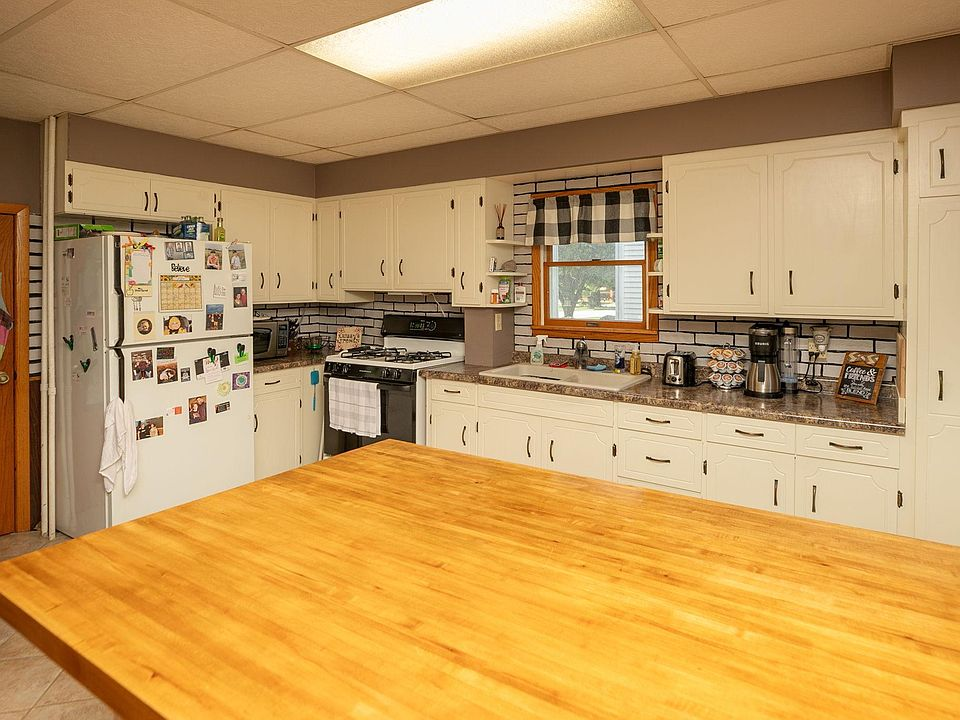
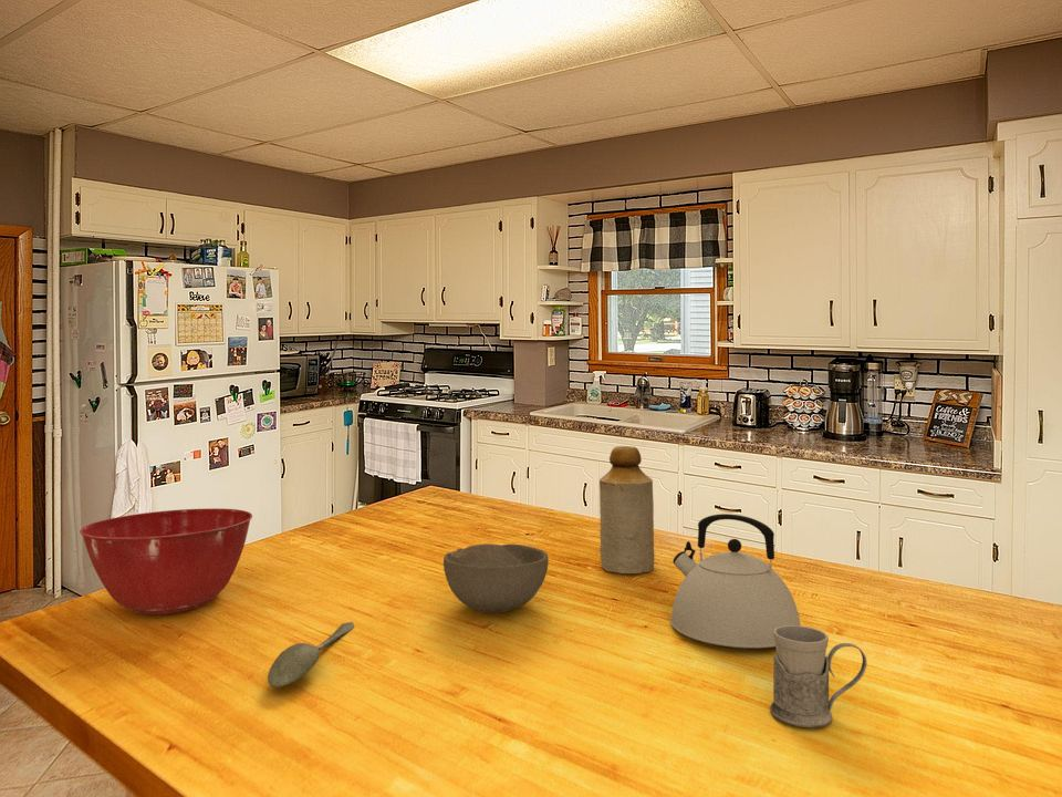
+ spoon (321, 643)
+ bottle (626, 507)
+ bowl (496, 581)
+ kettle (731, 569)
+ mug (818, 674)
+ mixing bowl (170, 561)
